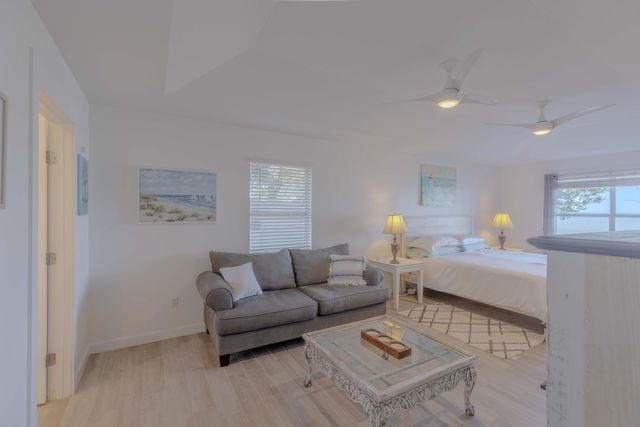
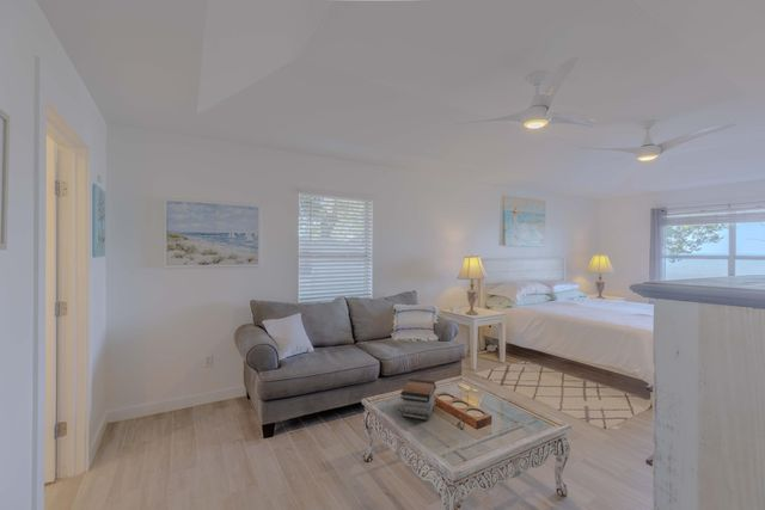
+ book stack (418, 398)
